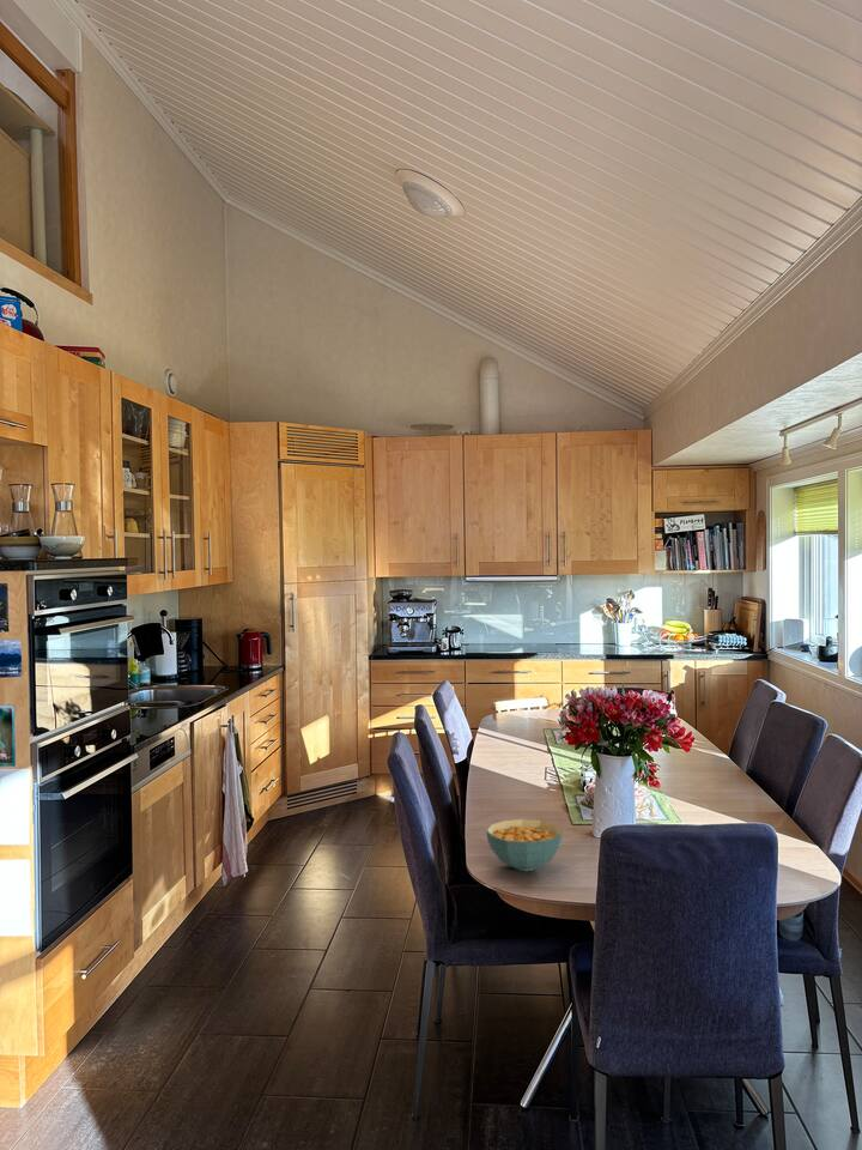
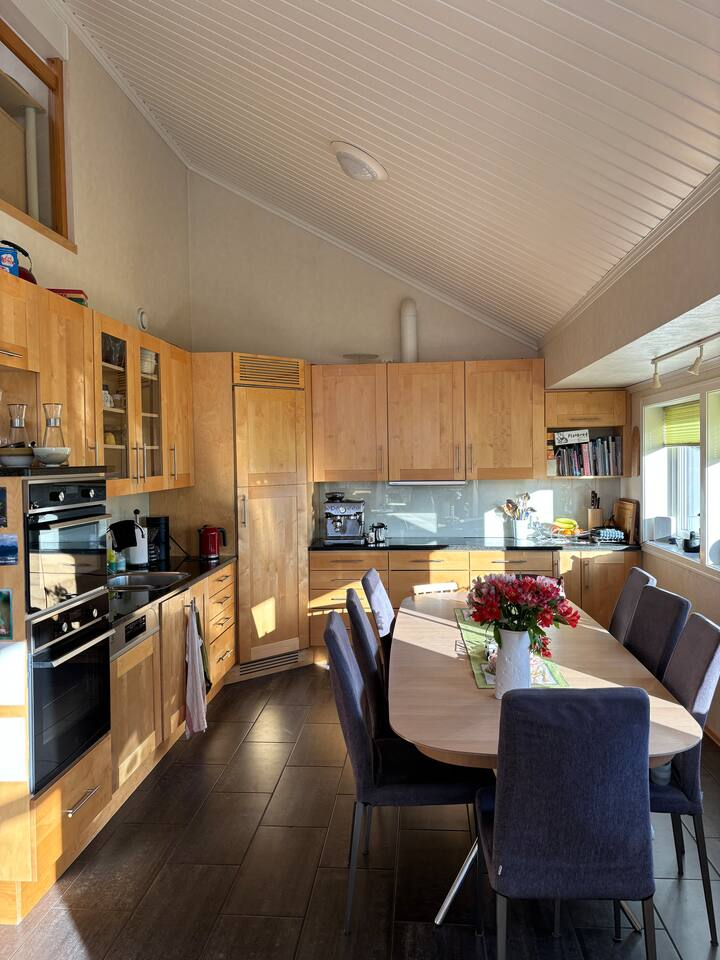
- cereal bowl (524, 848)
